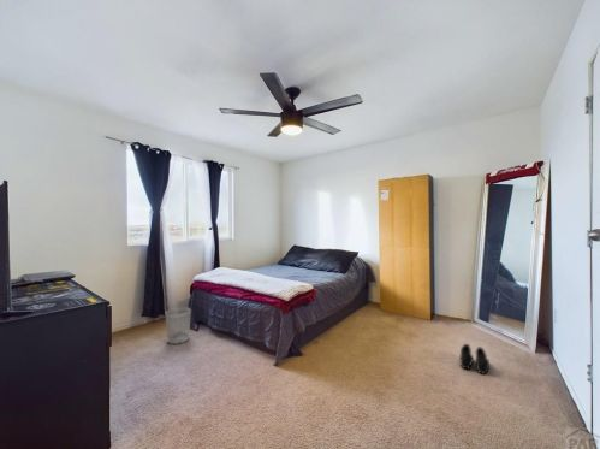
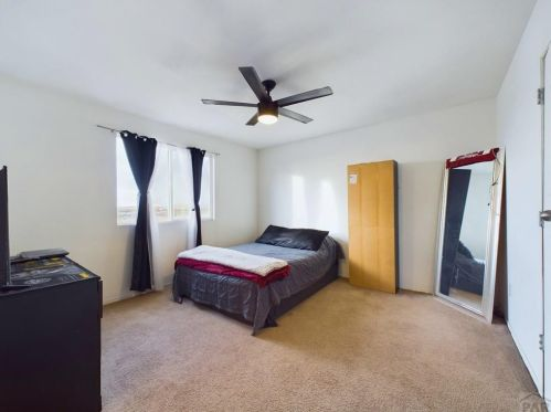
- wastebasket (178, 325)
- boots (471, 355)
